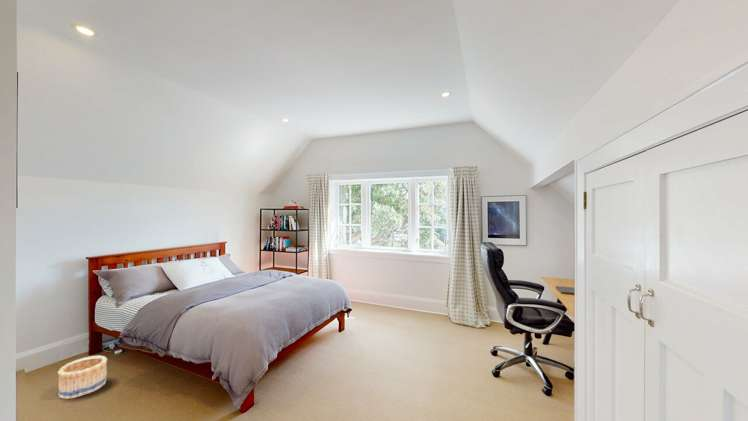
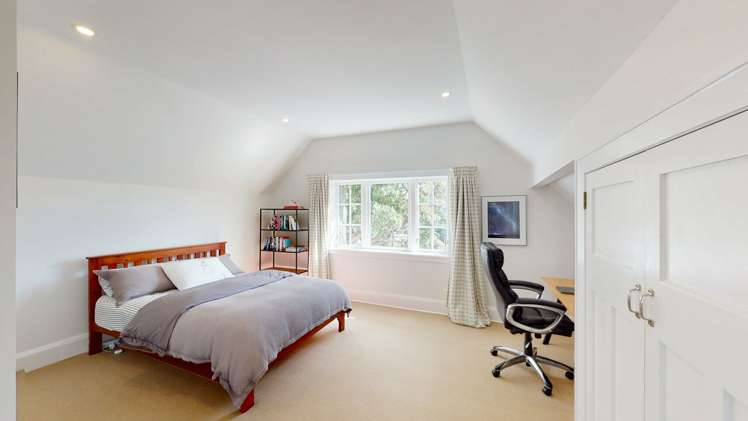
- basket (83, 375)
